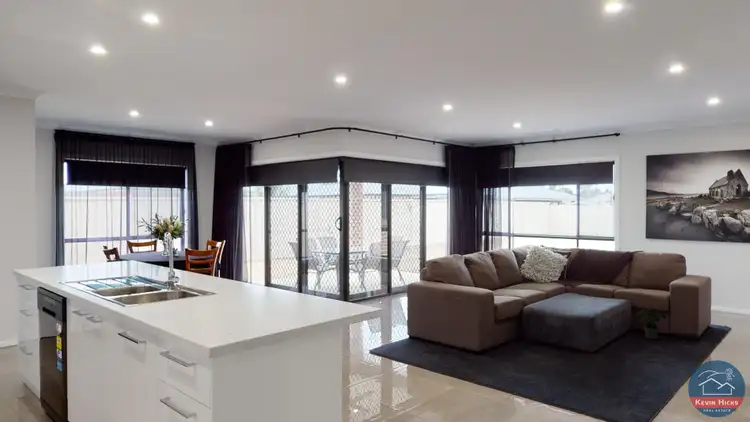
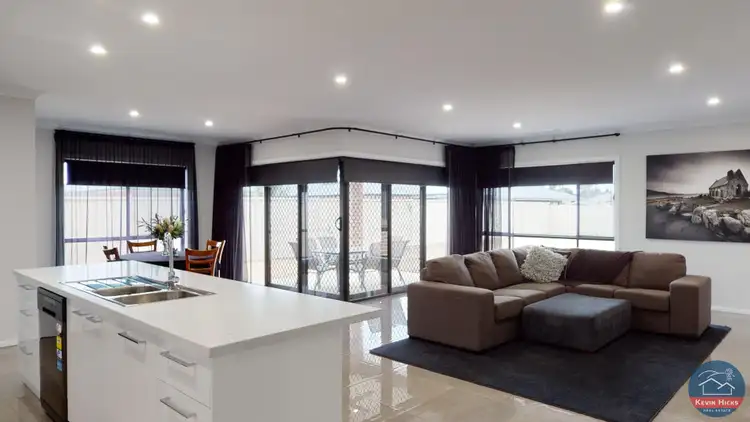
- potted plant (650, 323)
